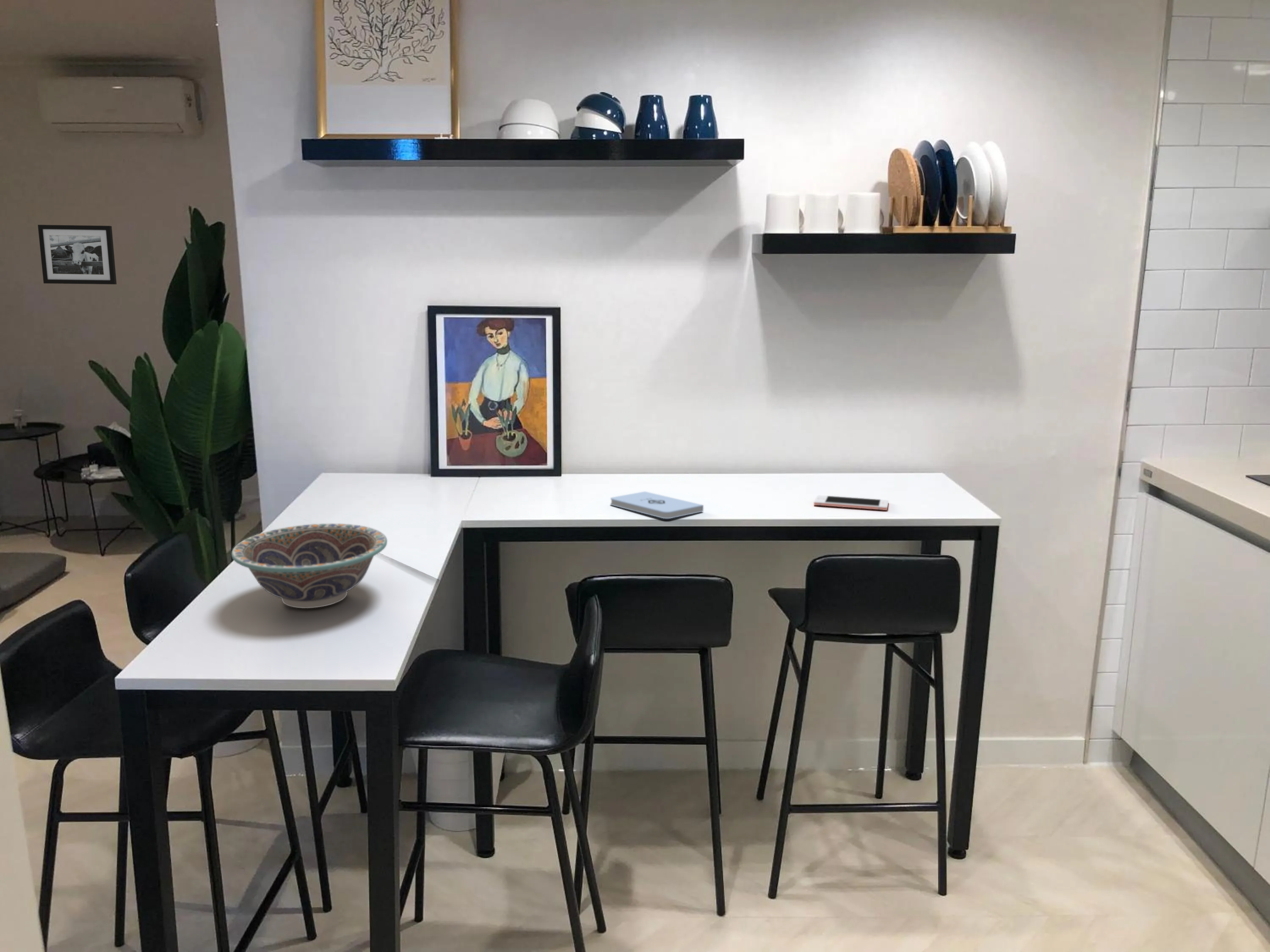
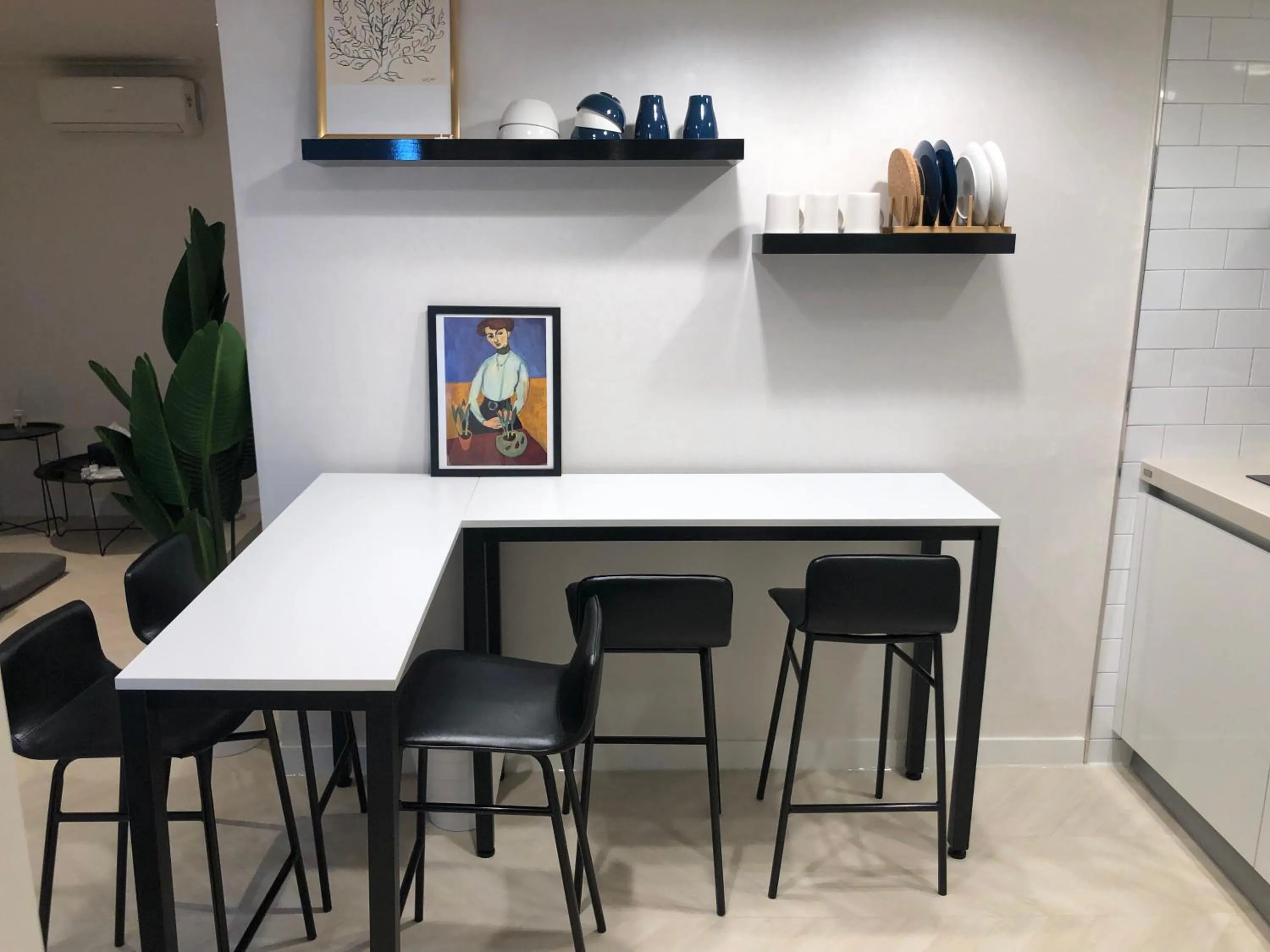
- picture frame (77, 255)
- cell phone (851, 502)
- decorative bowl (312, 570)
- notepad (655, 504)
